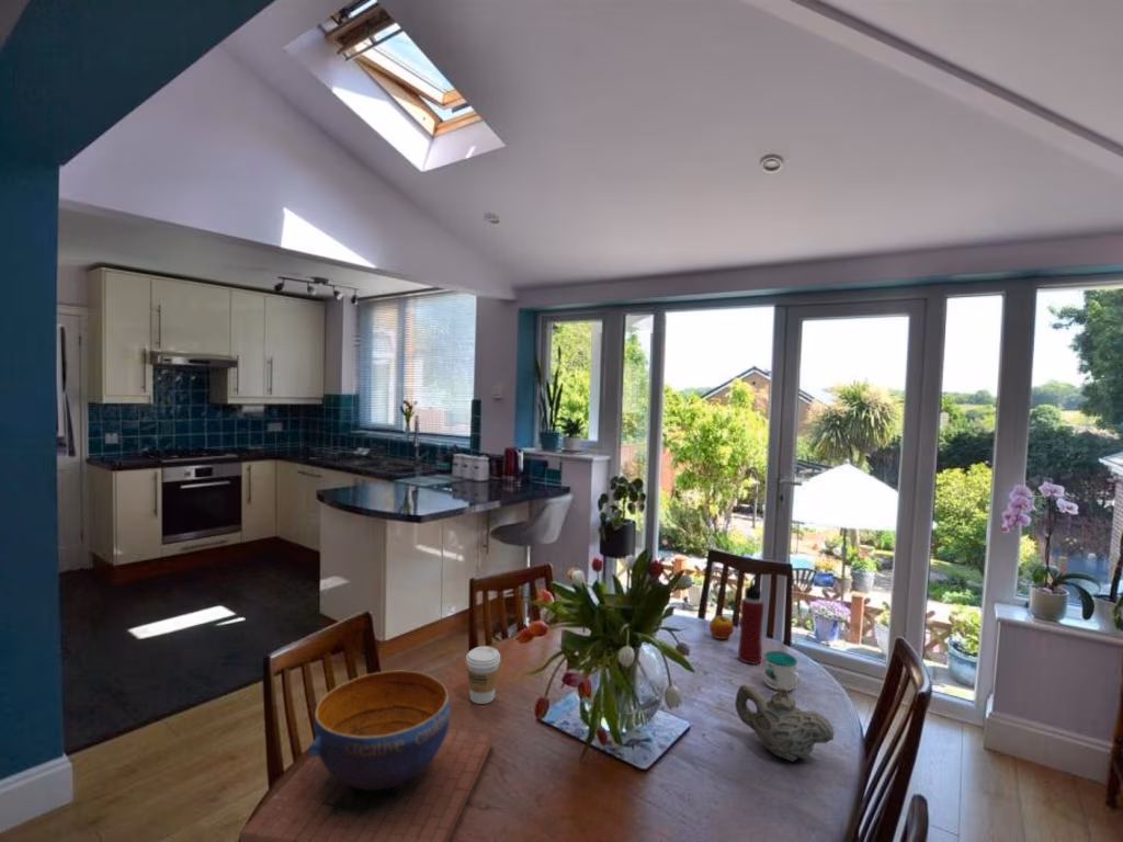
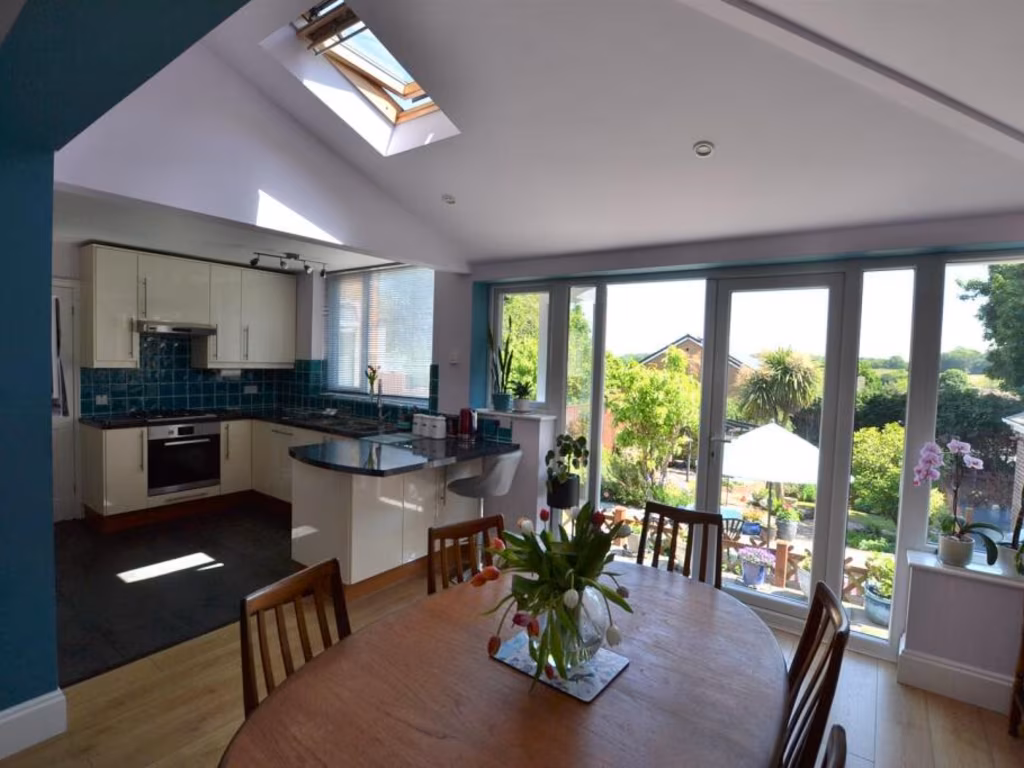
- mug (783, 672)
- water bottle (751, 618)
- teapot (782, 718)
- apple (722, 625)
- coffee cup (483, 674)
- decorative bowl (384, 742)
